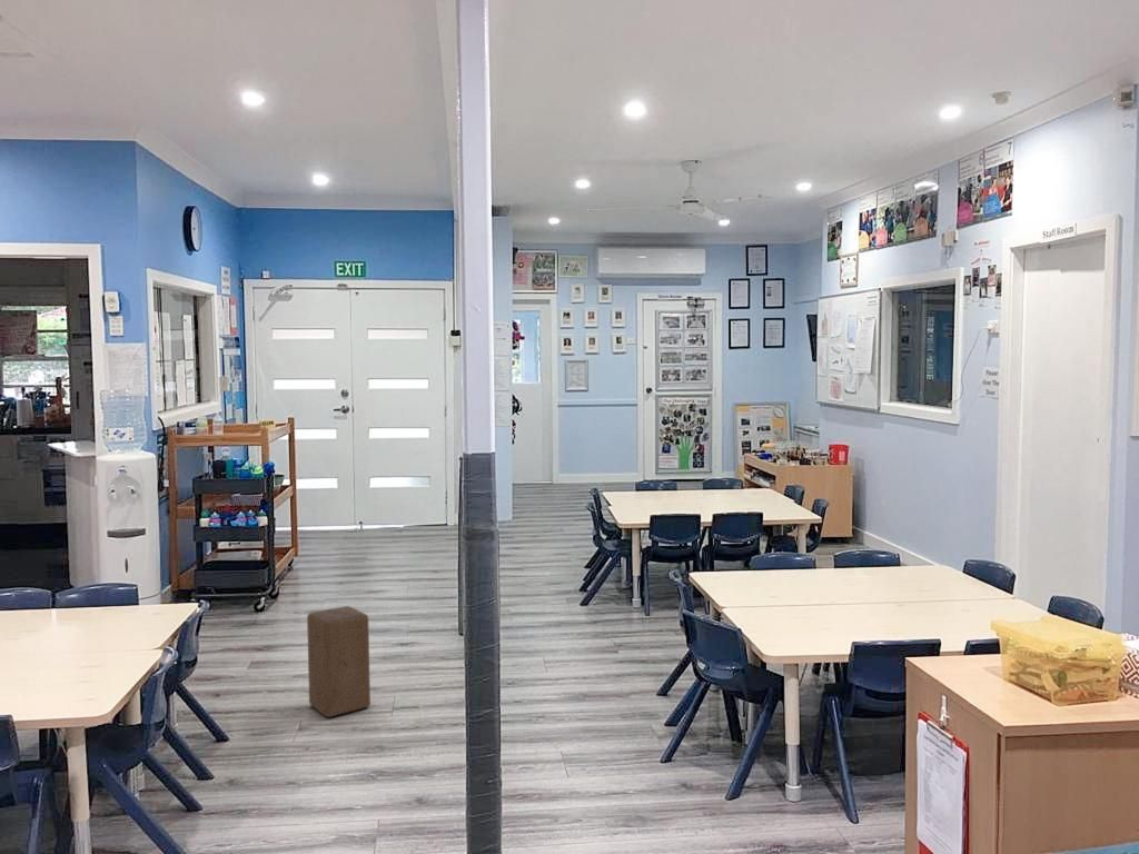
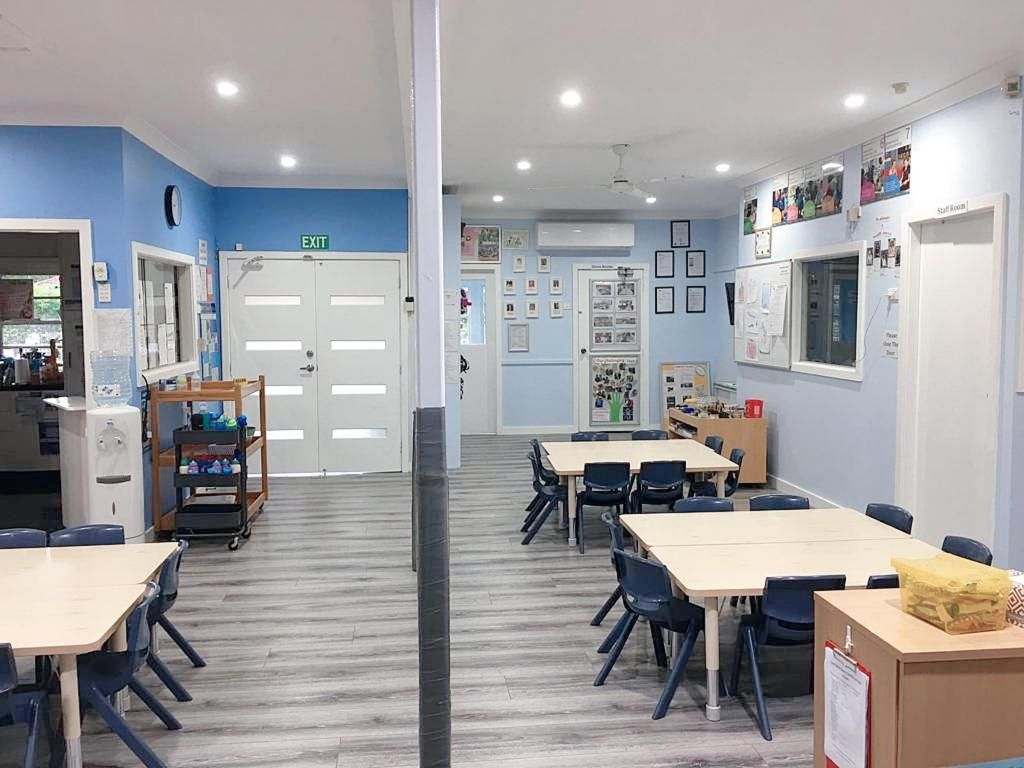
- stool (338, 659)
